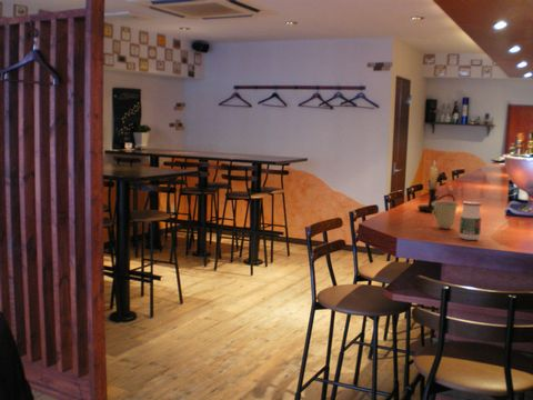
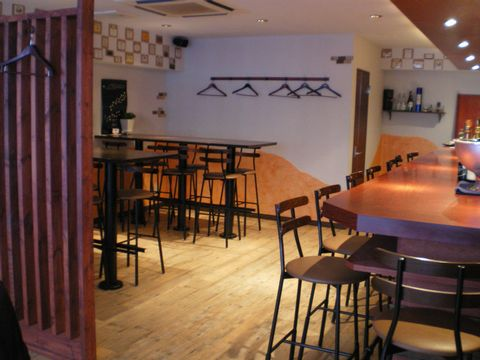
- cup (444, 214)
- jar (470, 220)
- candle holder (436, 184)
